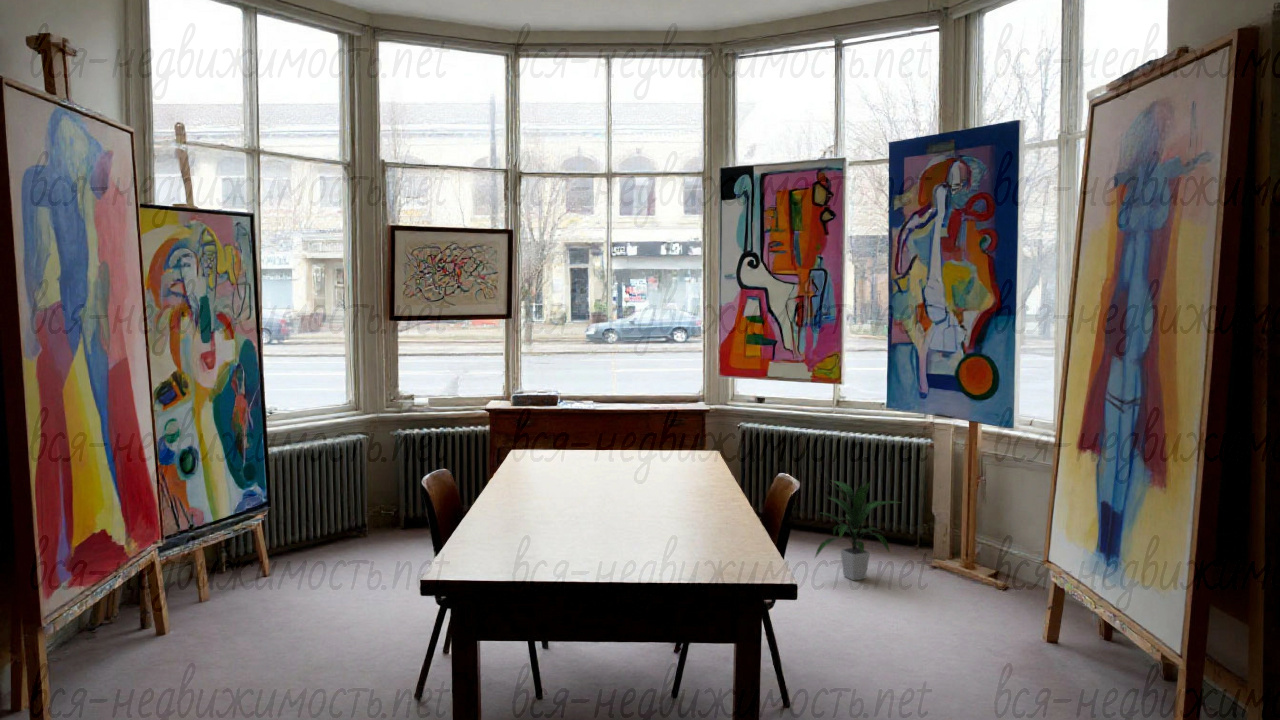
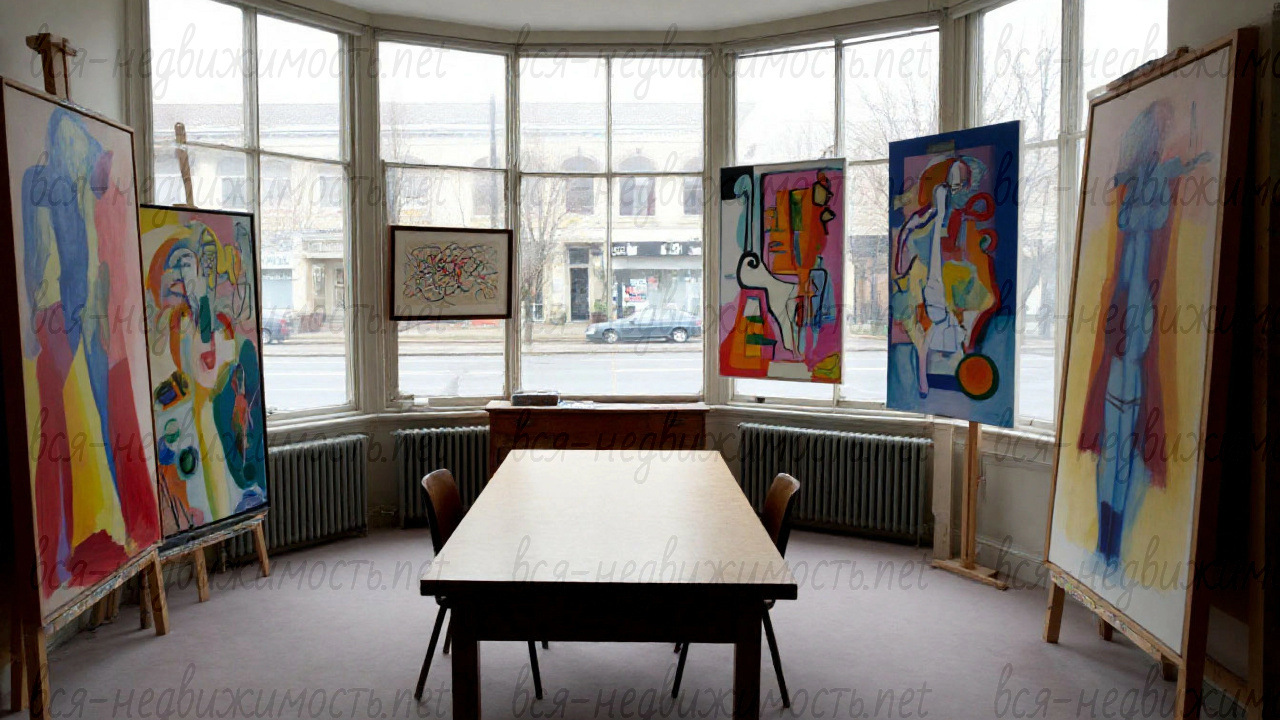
- indoor plant (851, 526)
